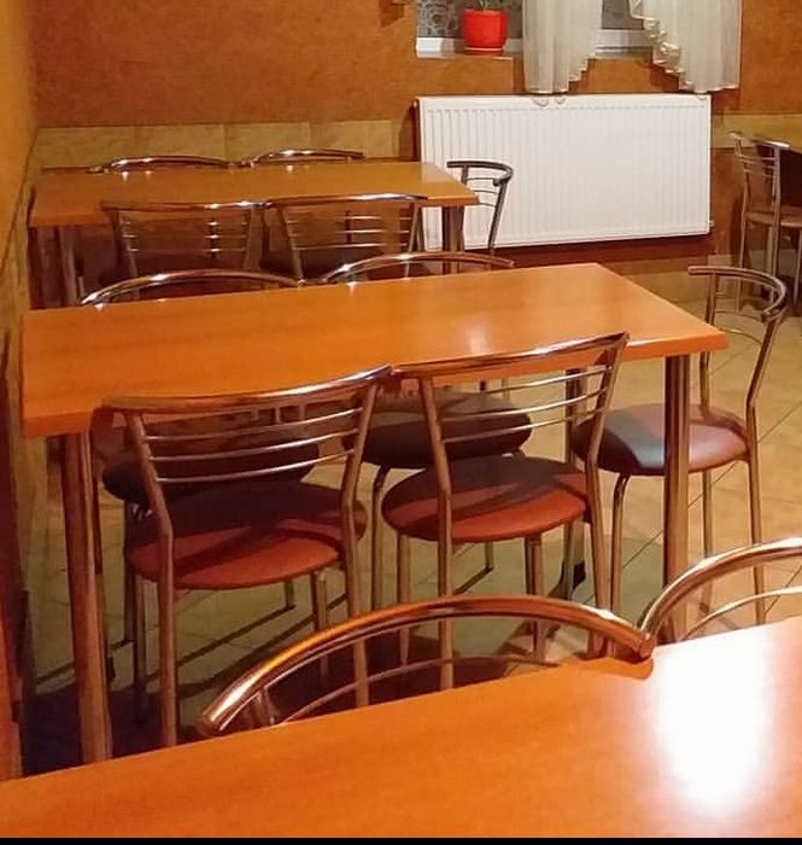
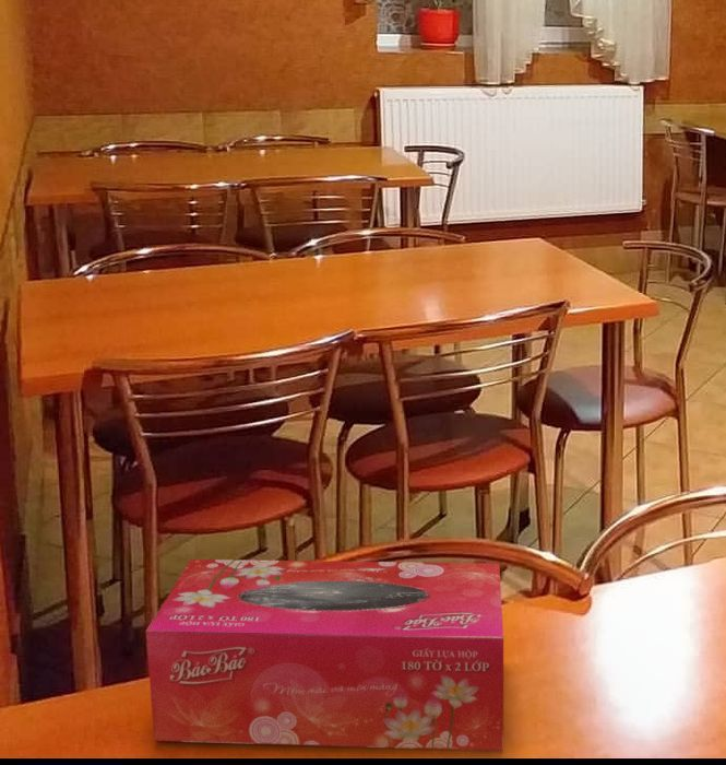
+ tissue box (334, 647)
